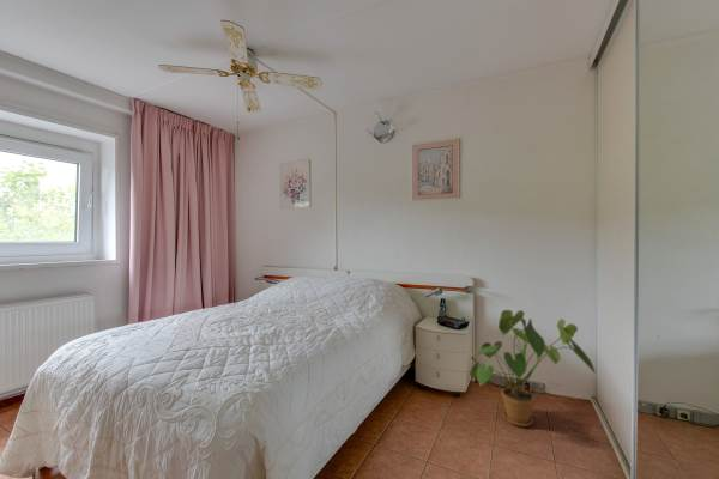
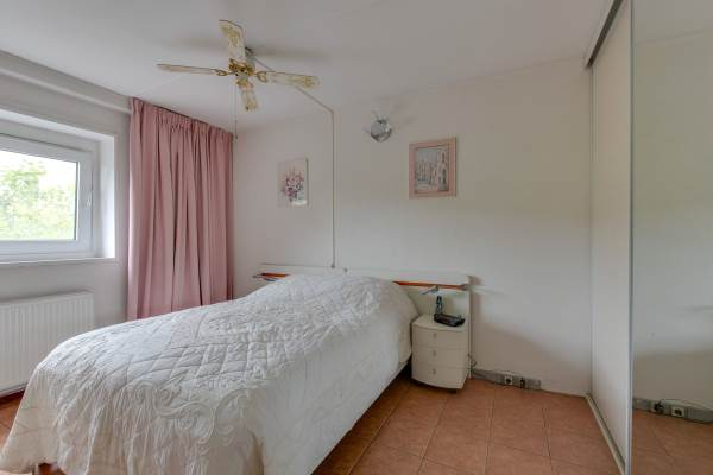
- house plant (526, 364)
